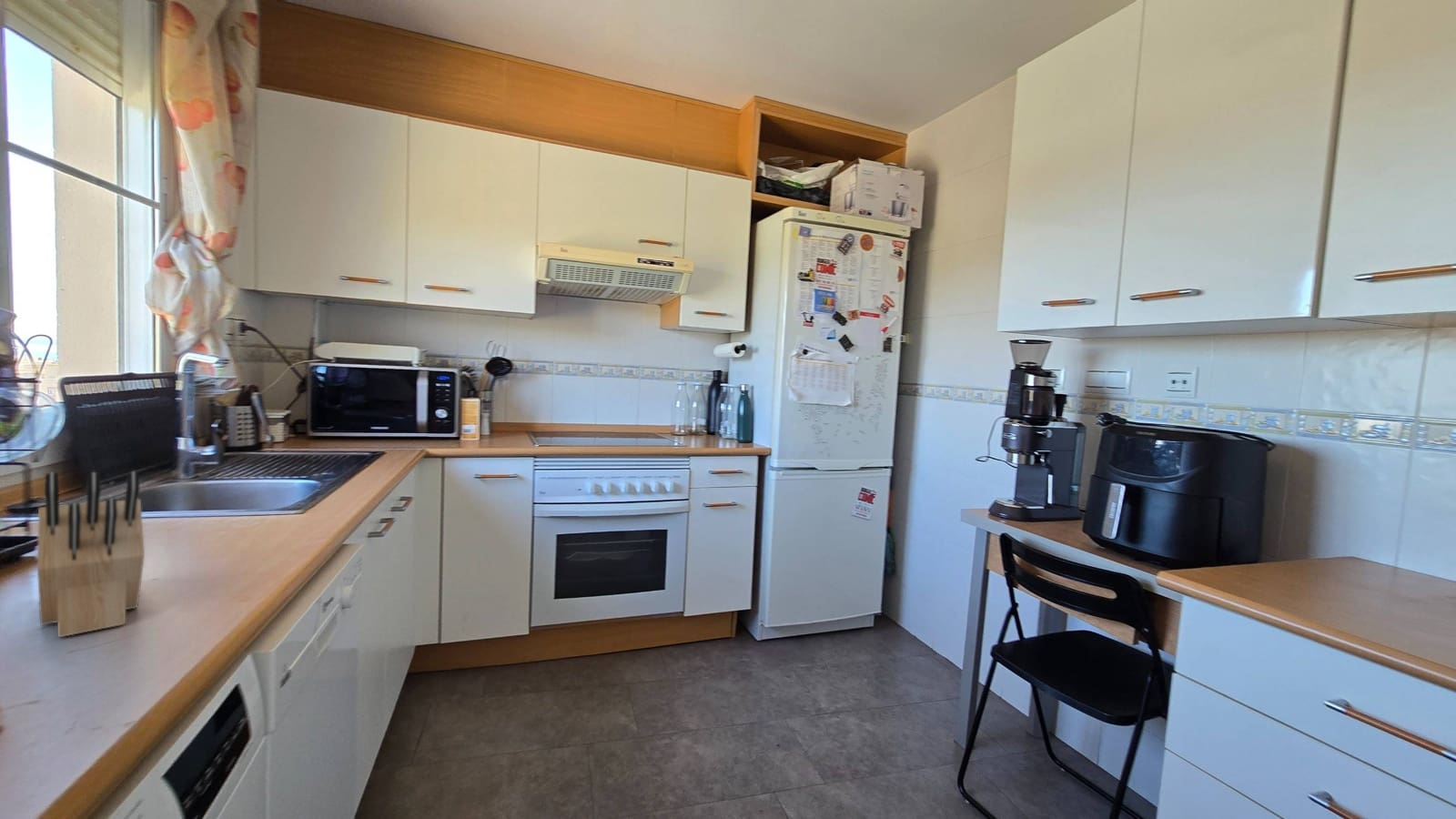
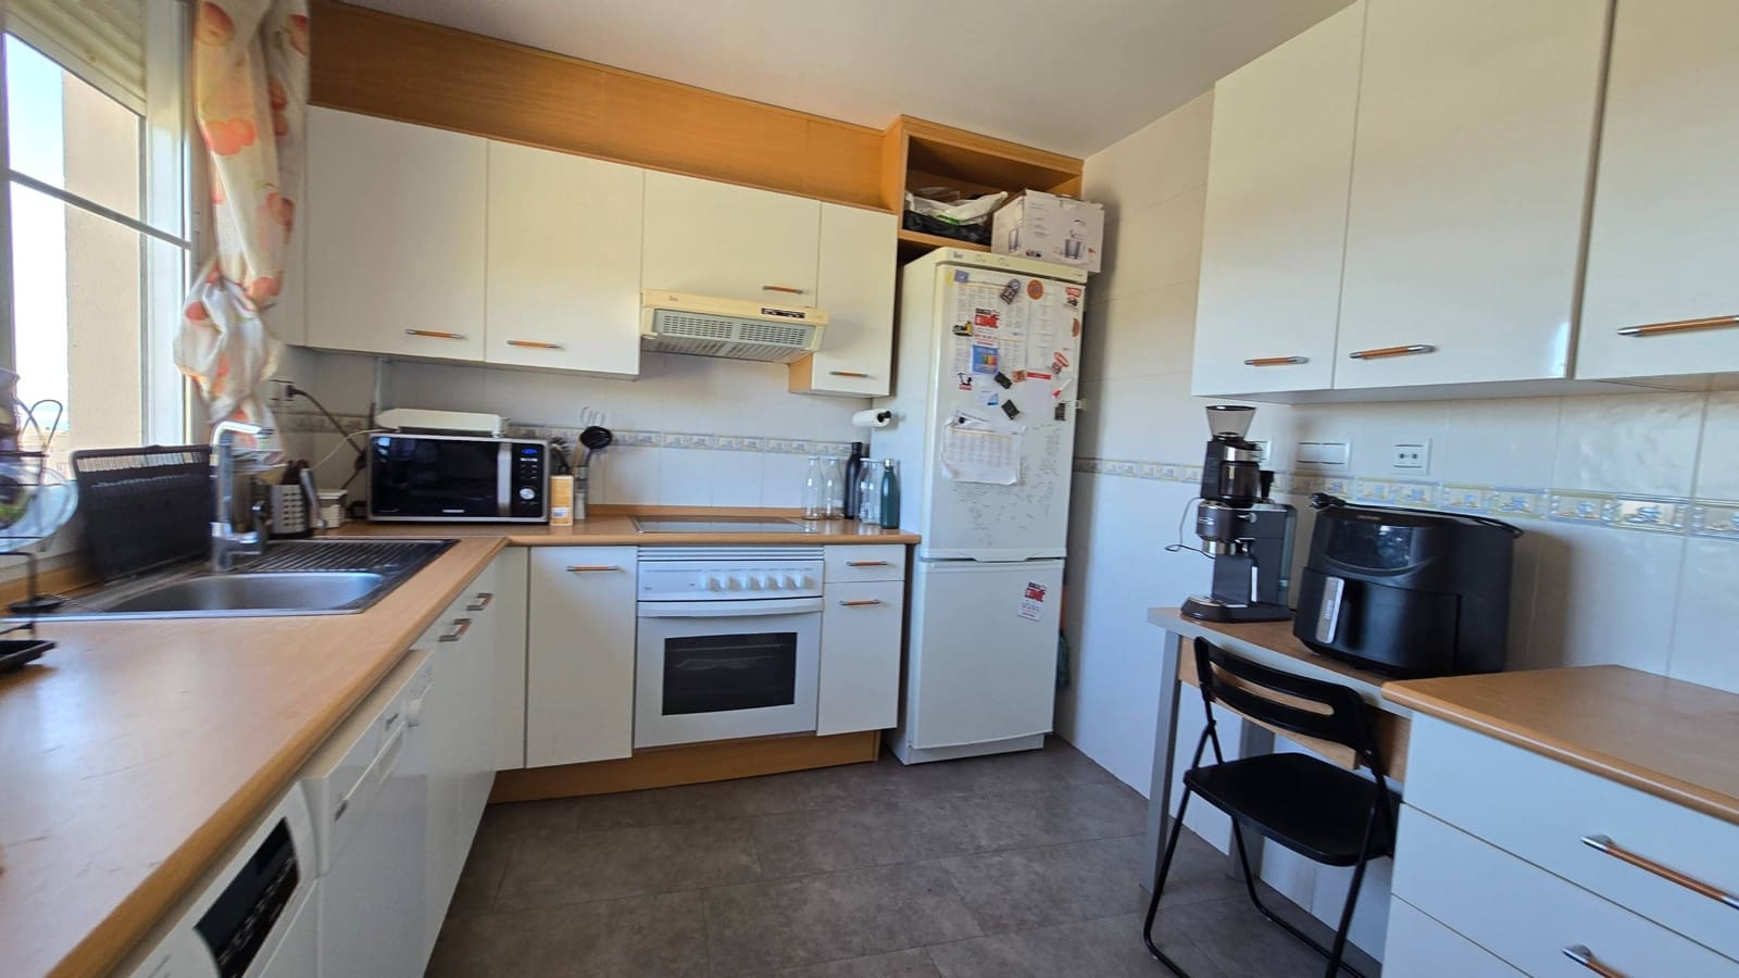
- knife block (91, 538)
